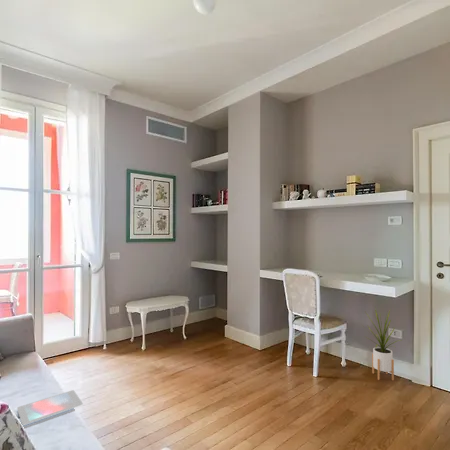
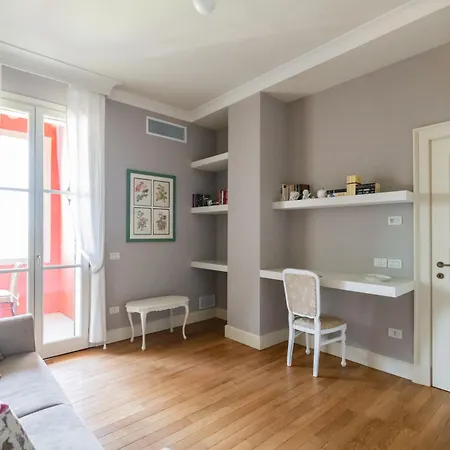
- tablet (50, 406)
- house plant (383, 342)
